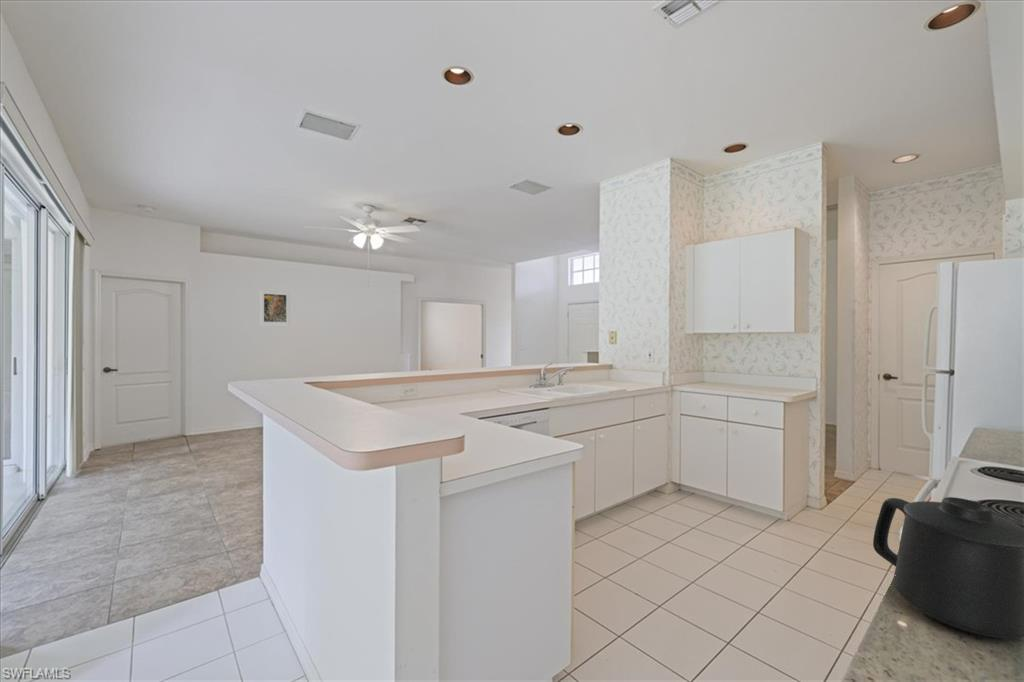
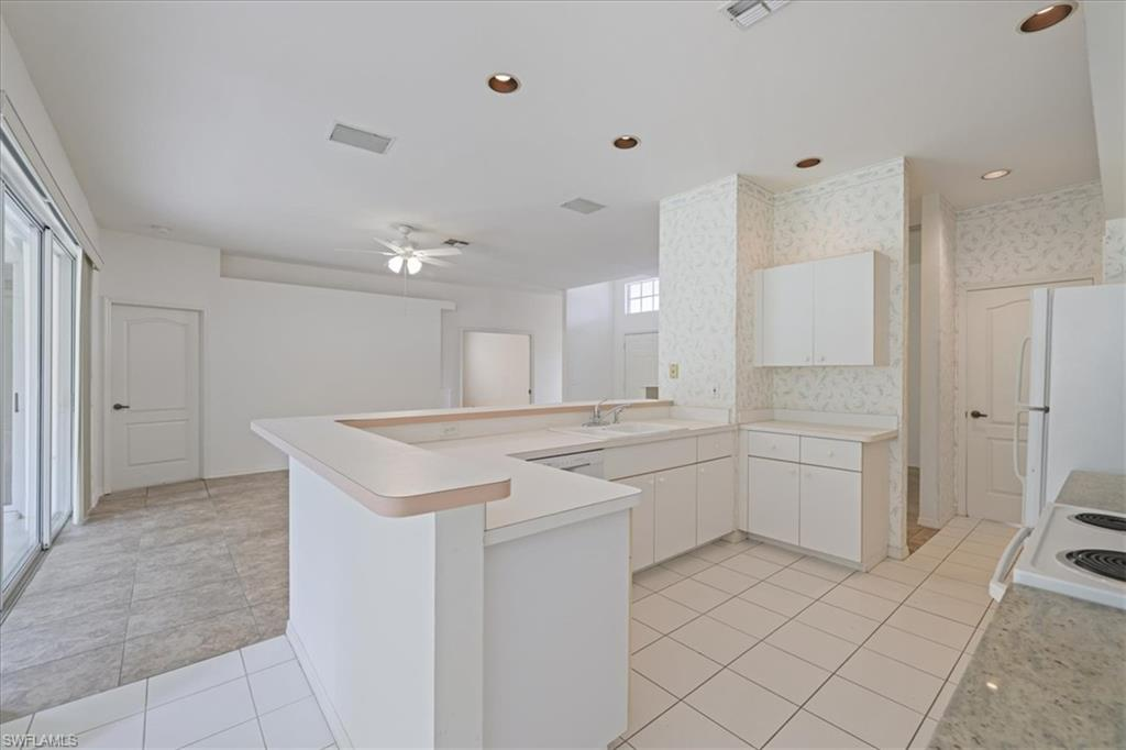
- mug (941, 553)
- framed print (275, 308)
